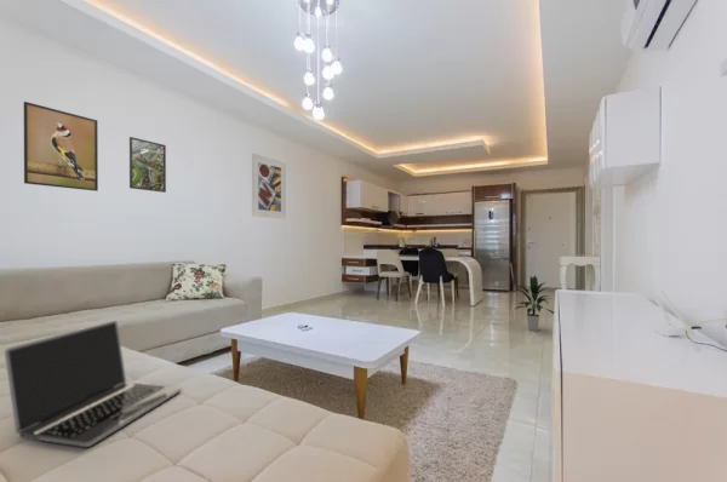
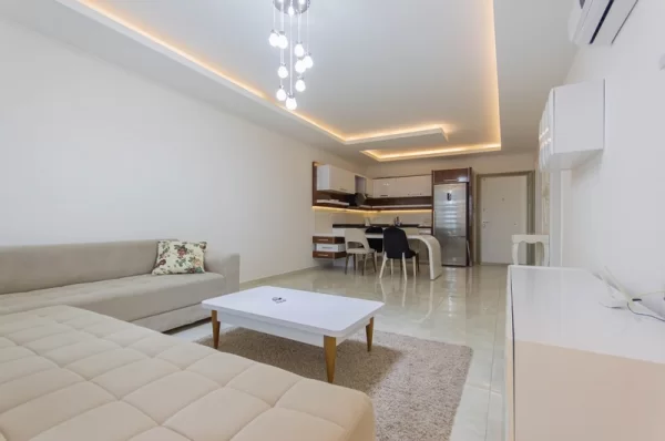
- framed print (269, 188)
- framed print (148, 165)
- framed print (63, 149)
- laptop (104, 372)
- indoor plant (533, 303)
